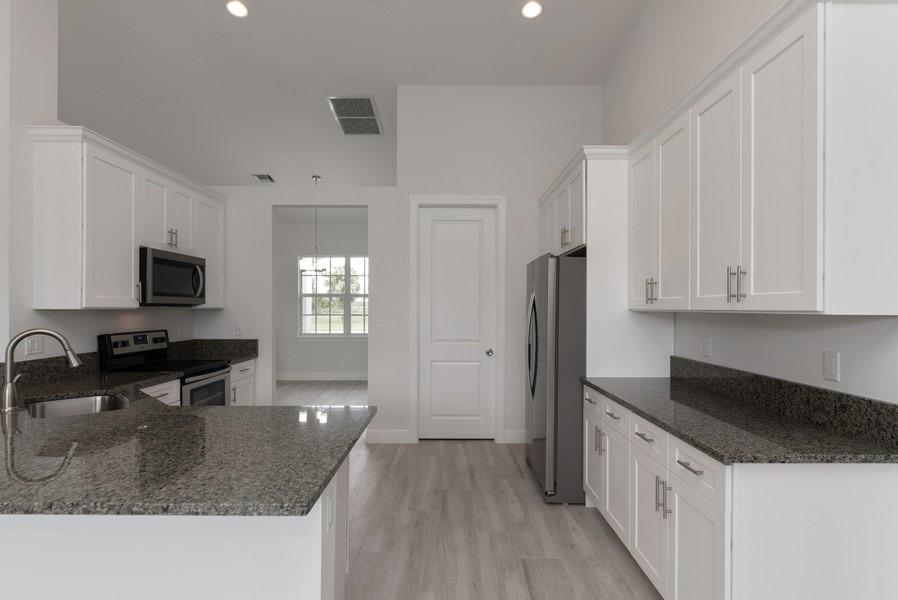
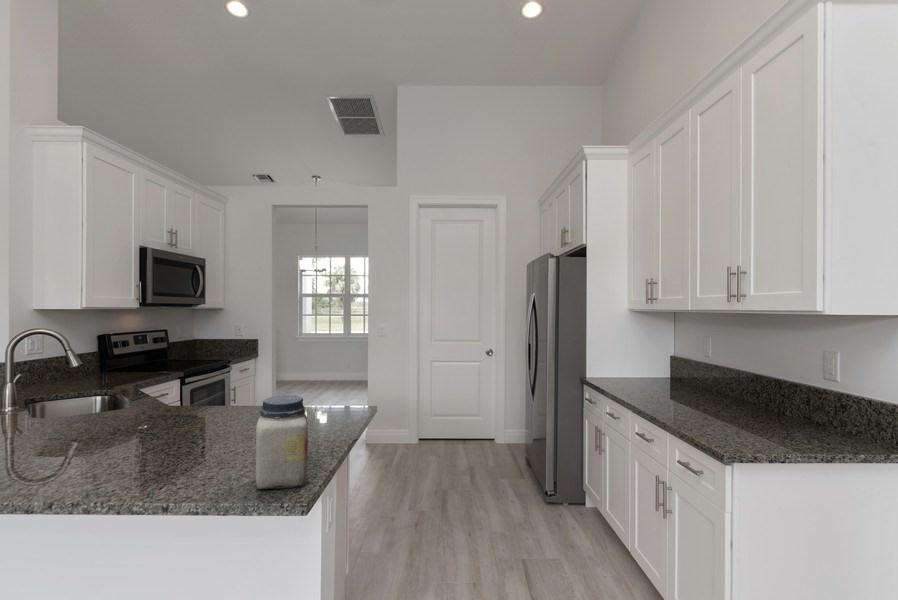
+ jar (282, 439)
